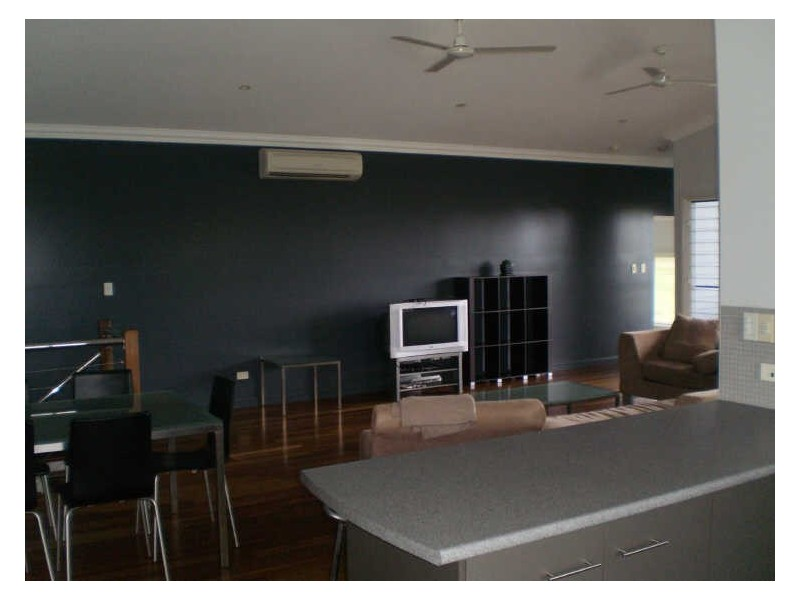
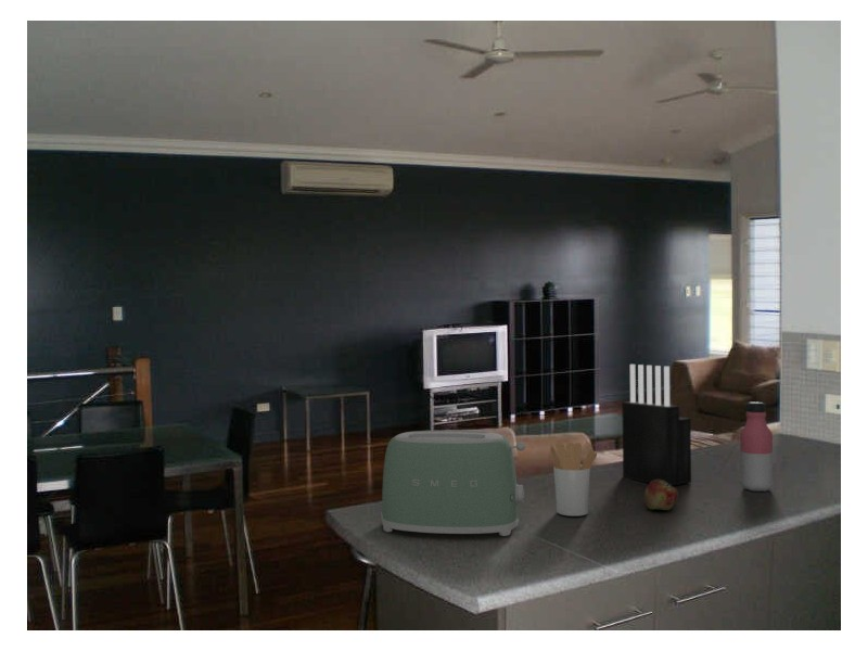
+ water bottle (756, 445)
+ fruit (661, 495)
+ knife block (658, 422)
+ utensil holder (571, 476)
+ toaster (448, 478)
